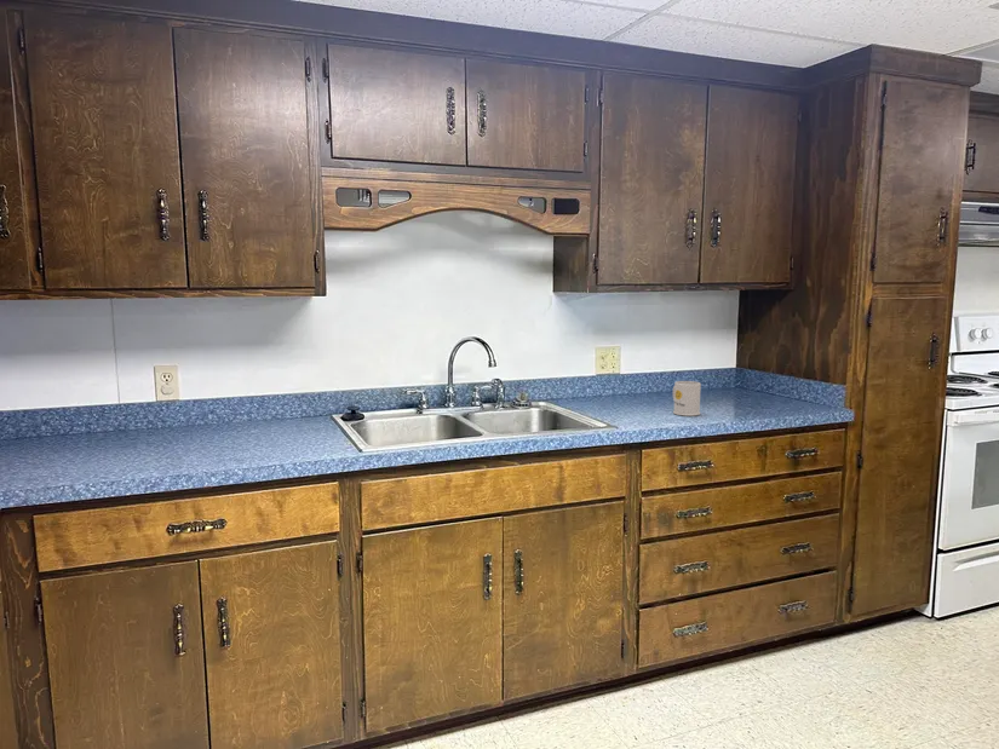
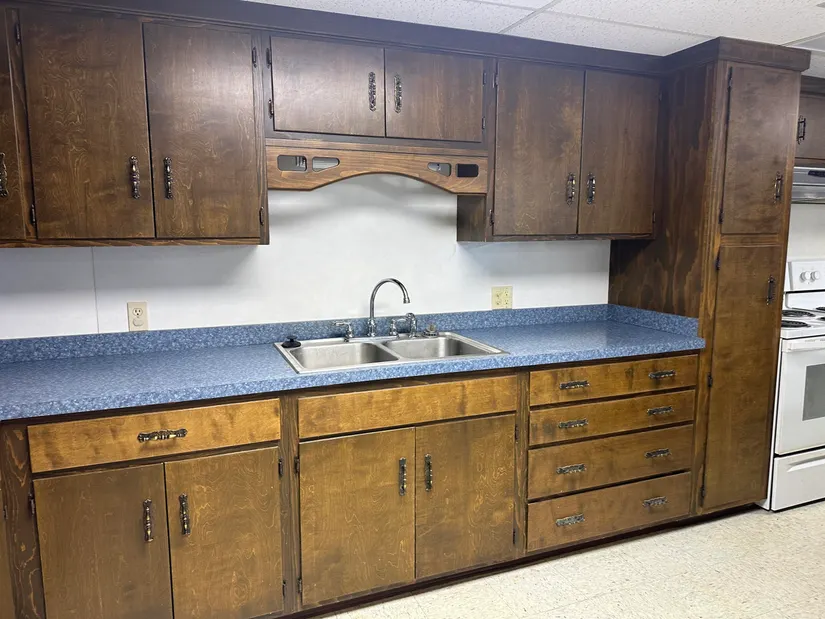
- mug (683, 397)
